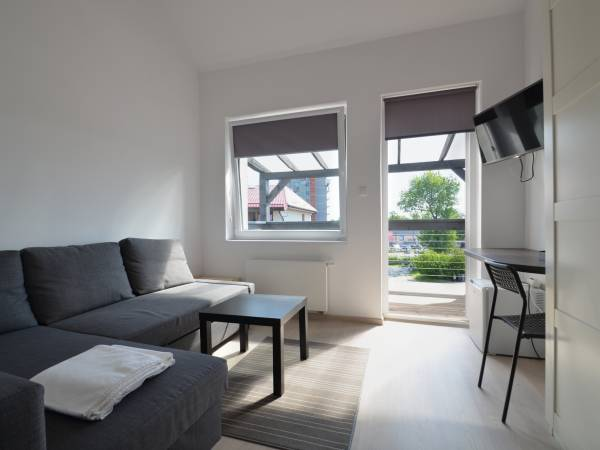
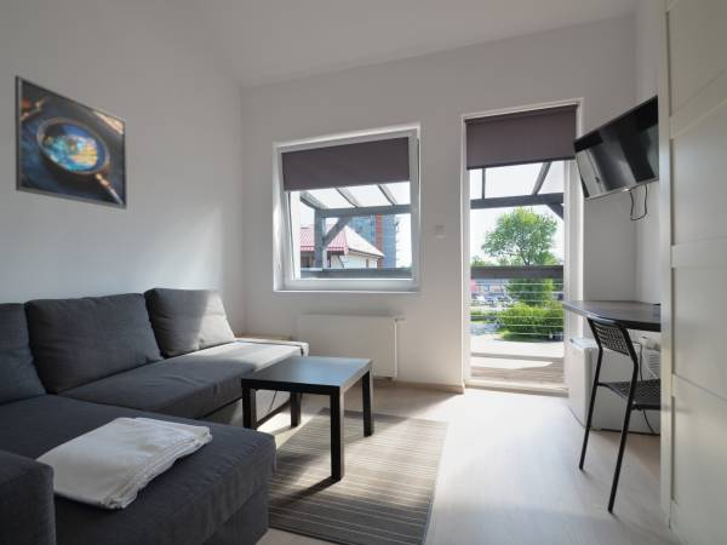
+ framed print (78, 150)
